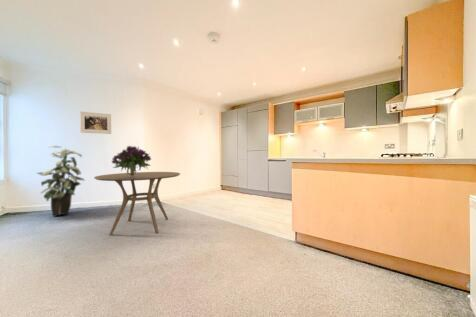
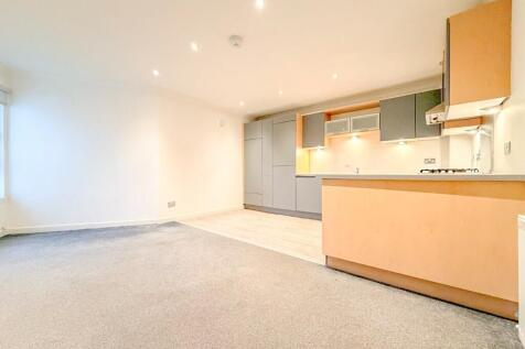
- dining table (140, 200)
- indoor plant (60, 180)
- bouquet (131, 161)
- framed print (96, 123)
